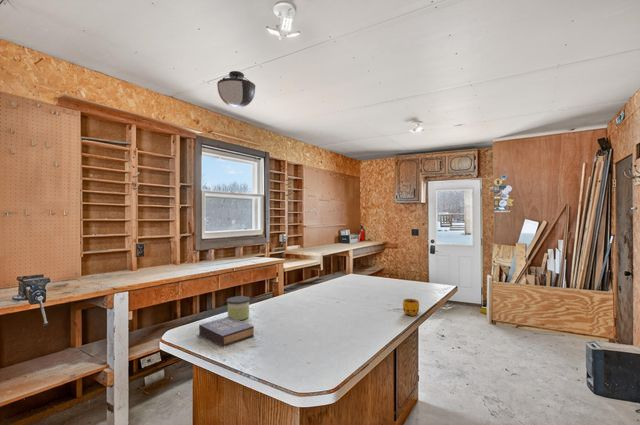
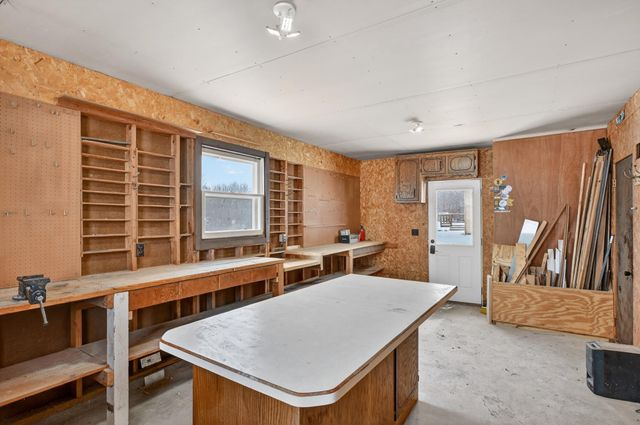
- light fixture (236, 90)
- mug (412, 306)
- hardback book (226, 330)
- candle (238, 308)
